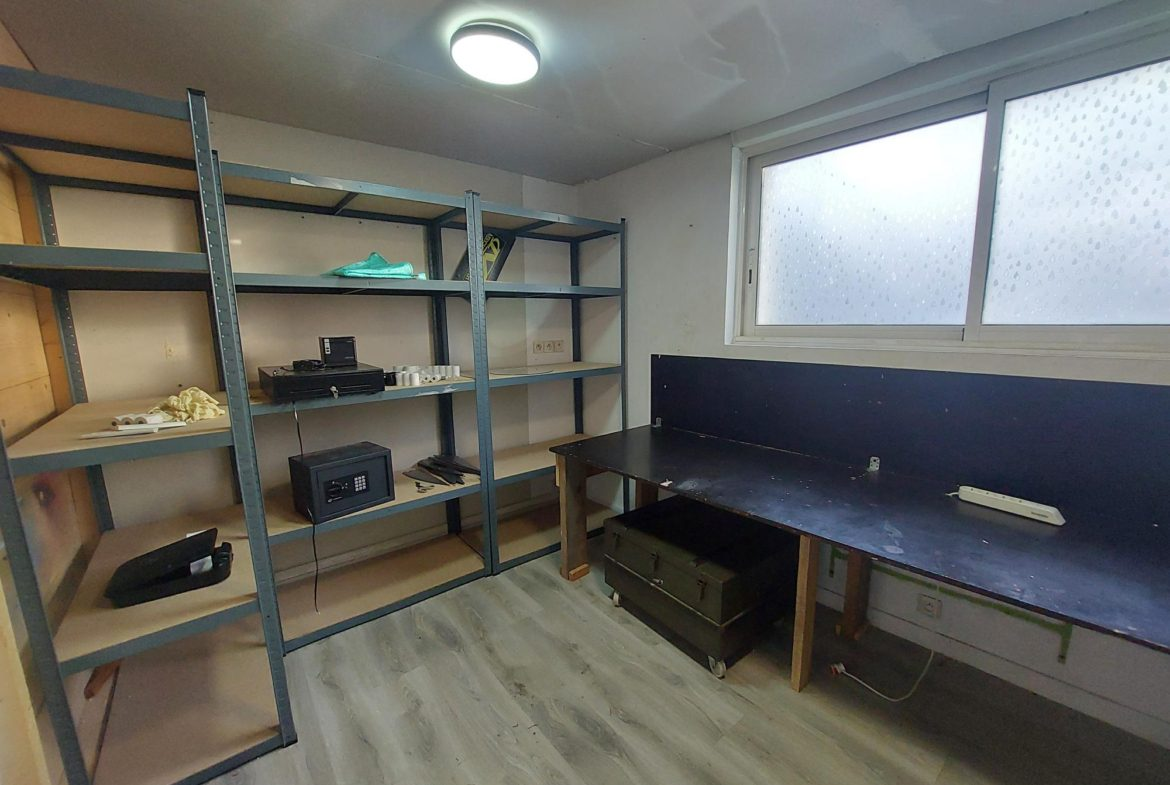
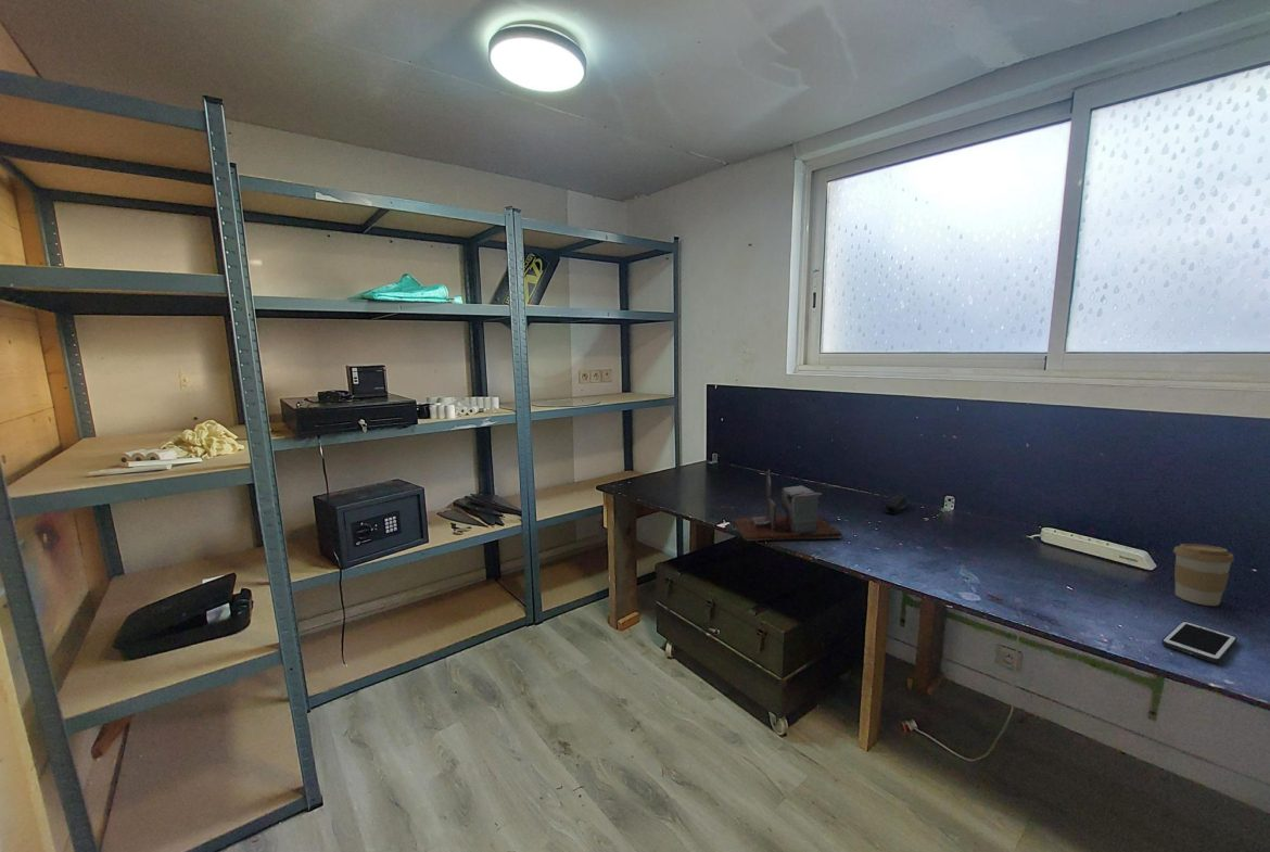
+ cell phone (1198, 640)
+ desk organizer (785, 499)
+ coffee cup (1201, 572)
+ stapler (896, 503)
+ pen (1021, 608)
